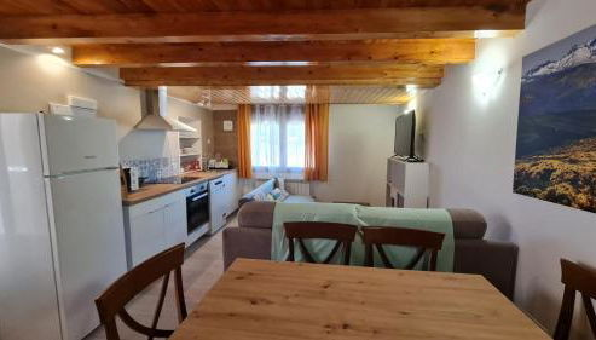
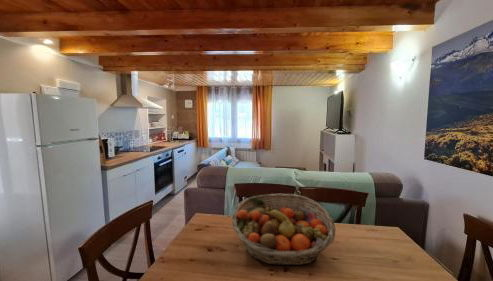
+ fruit basket (281, 226)
